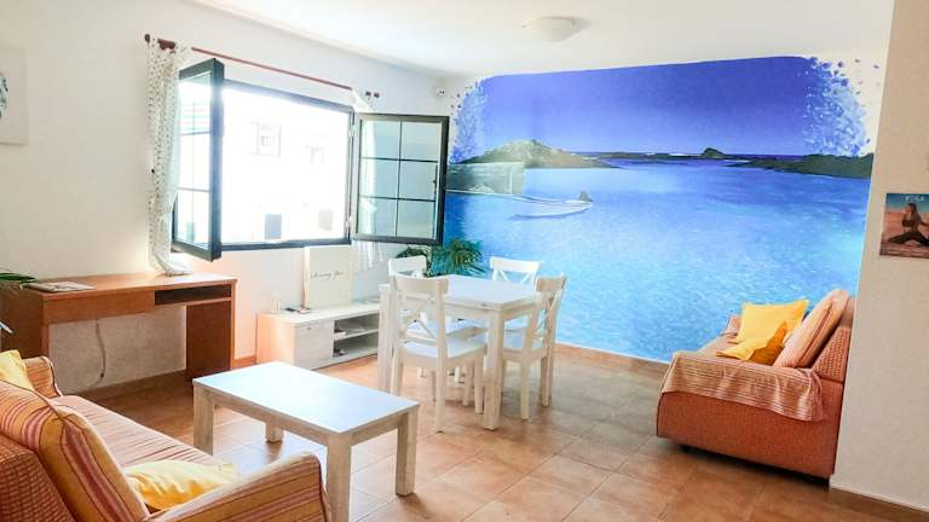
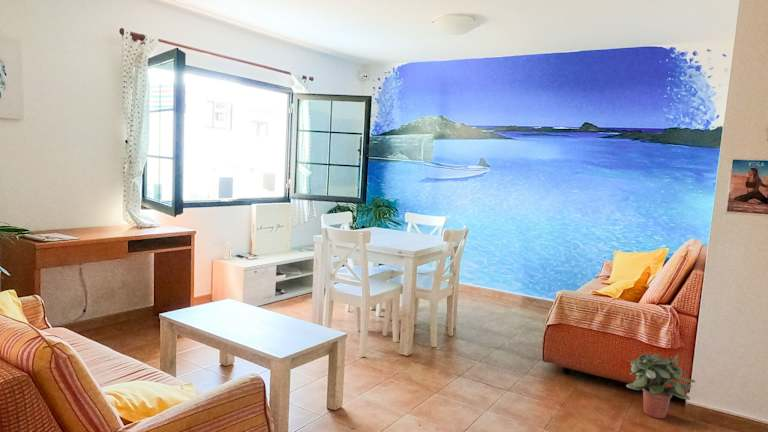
+ potted plant (659, 383)
